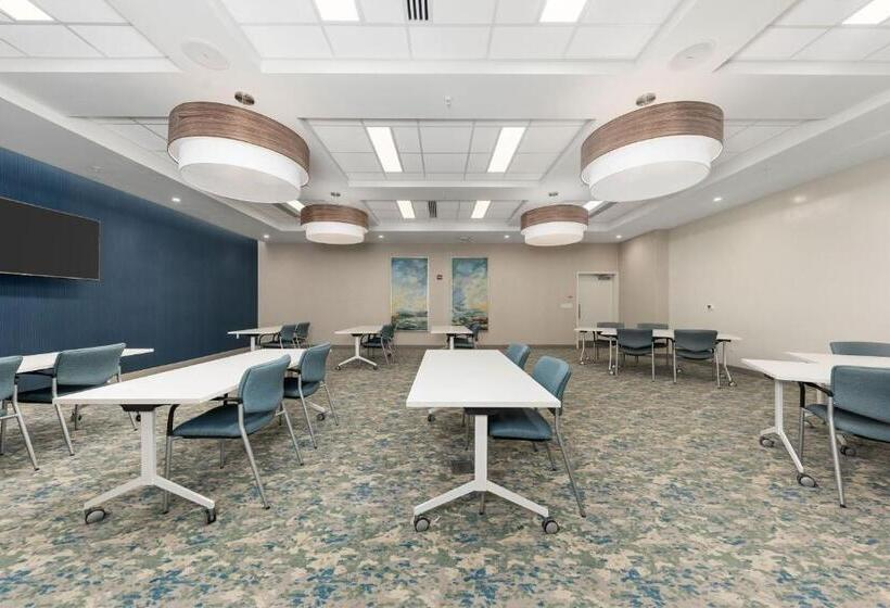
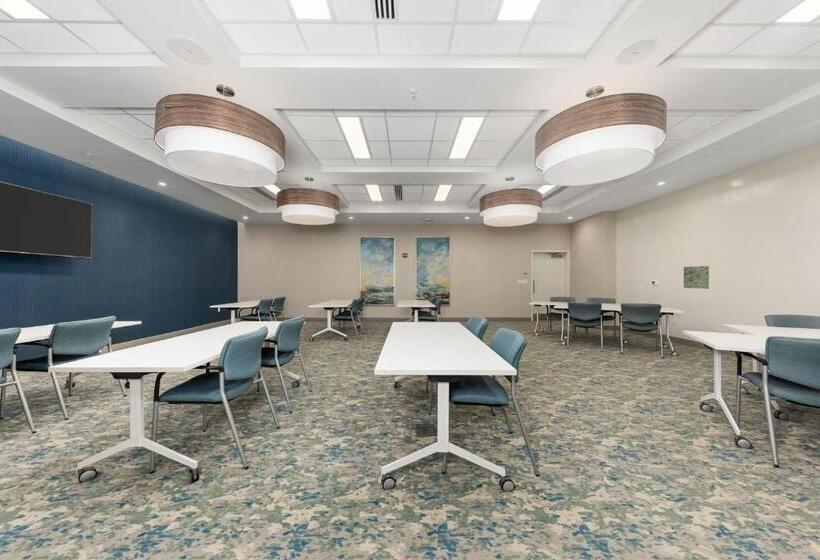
+ wall art (695, 277)
